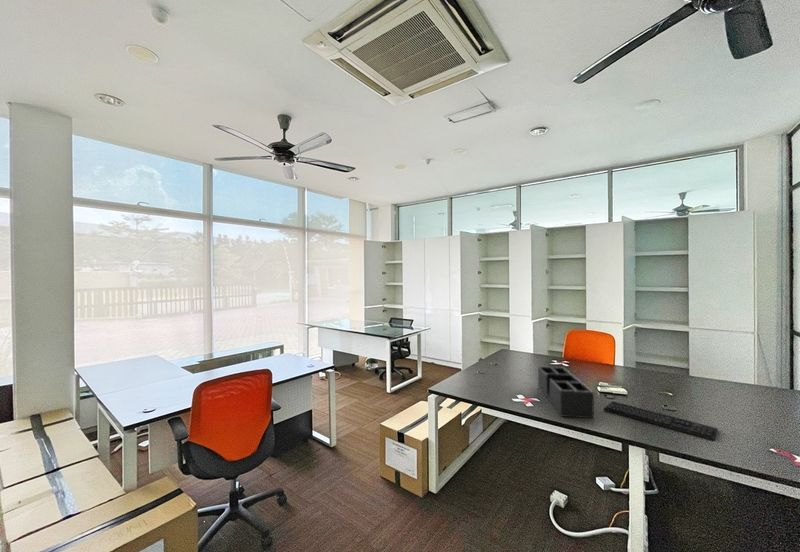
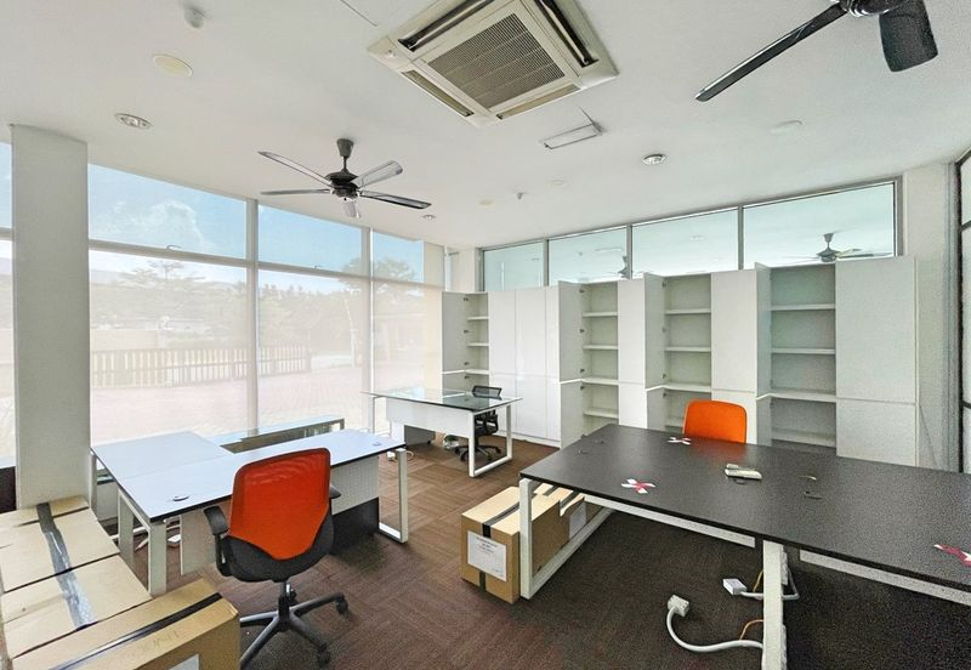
- keyboard (656, 417)
- desk organizer (562, 389)
